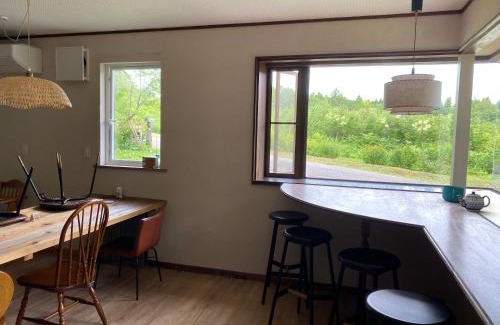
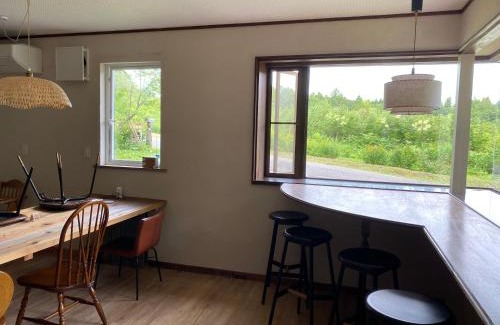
- teapot (473, 200)
- cup (453, 194)
